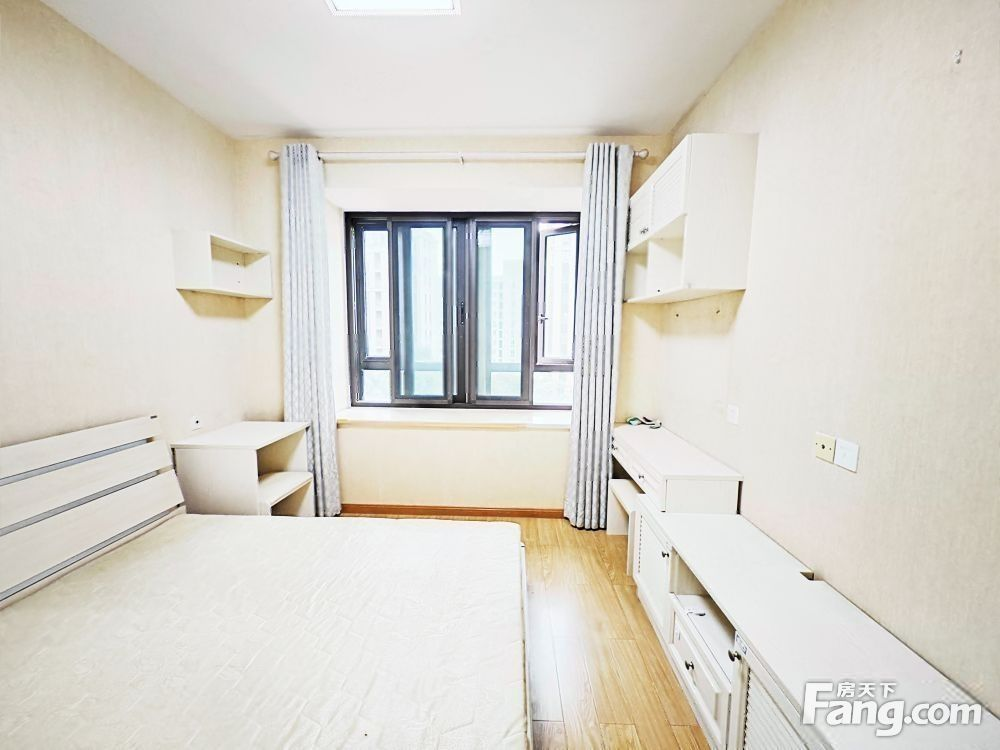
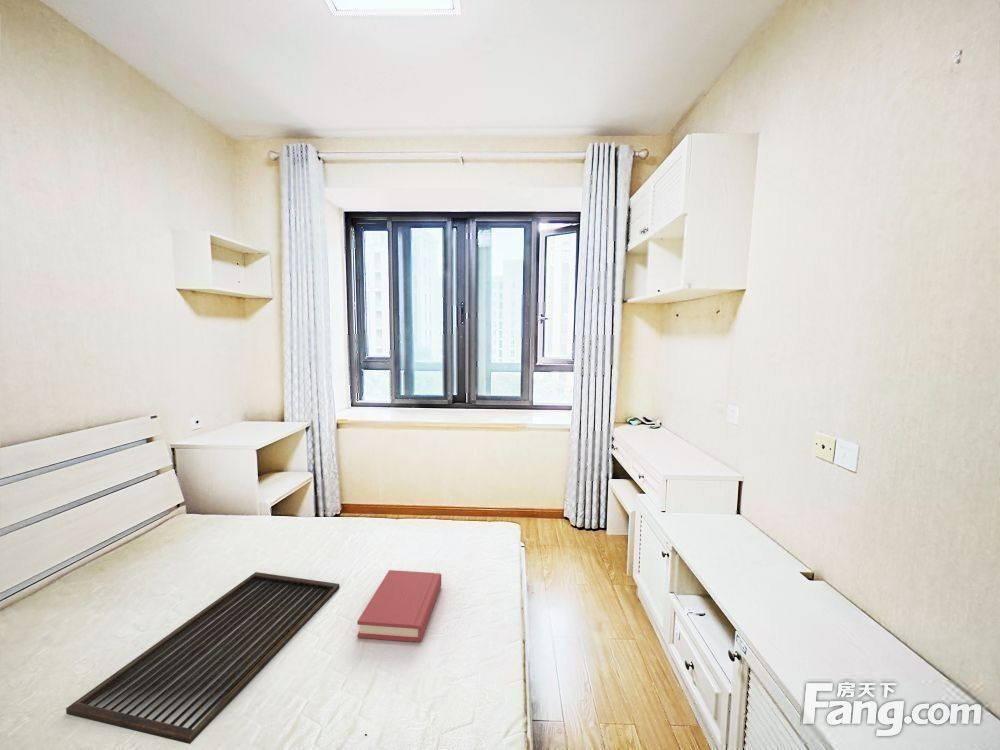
+ tray (231, 635)
+ hardback book (403, 602)
